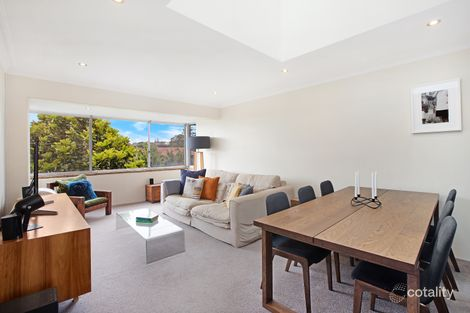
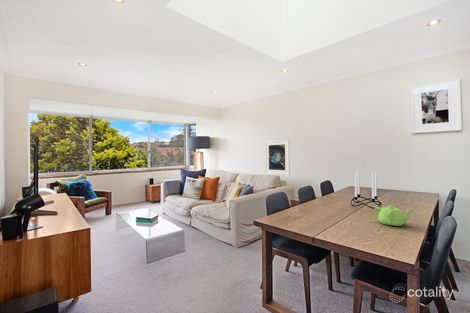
+ teapot (392, 214)
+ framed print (276, 157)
